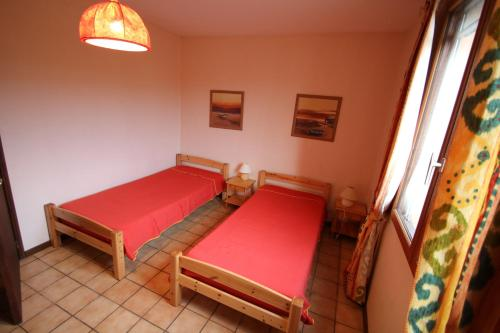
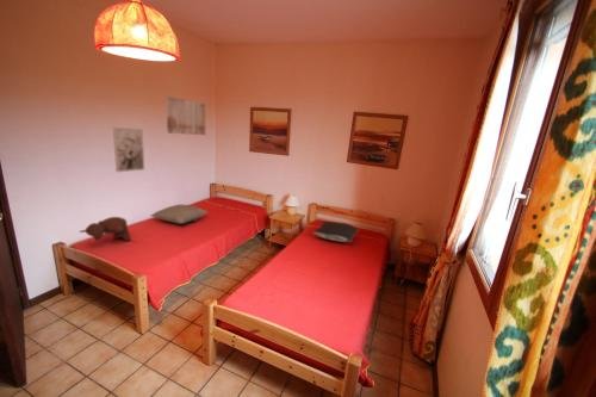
+ pillow (180, 213)
+ wall art (129, 149)
+ stuffed bear (105, 232)
+ wall art (187, 117)
+ pillow (336, 230)
